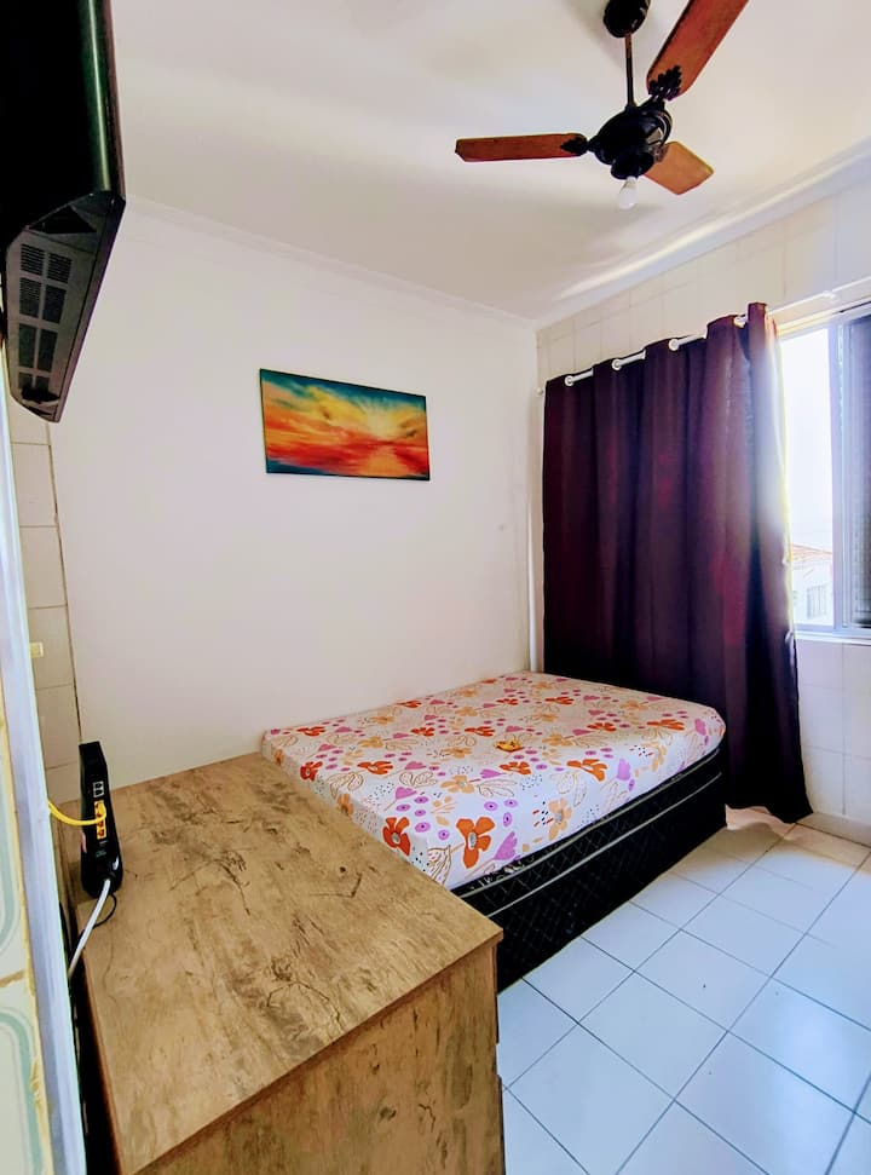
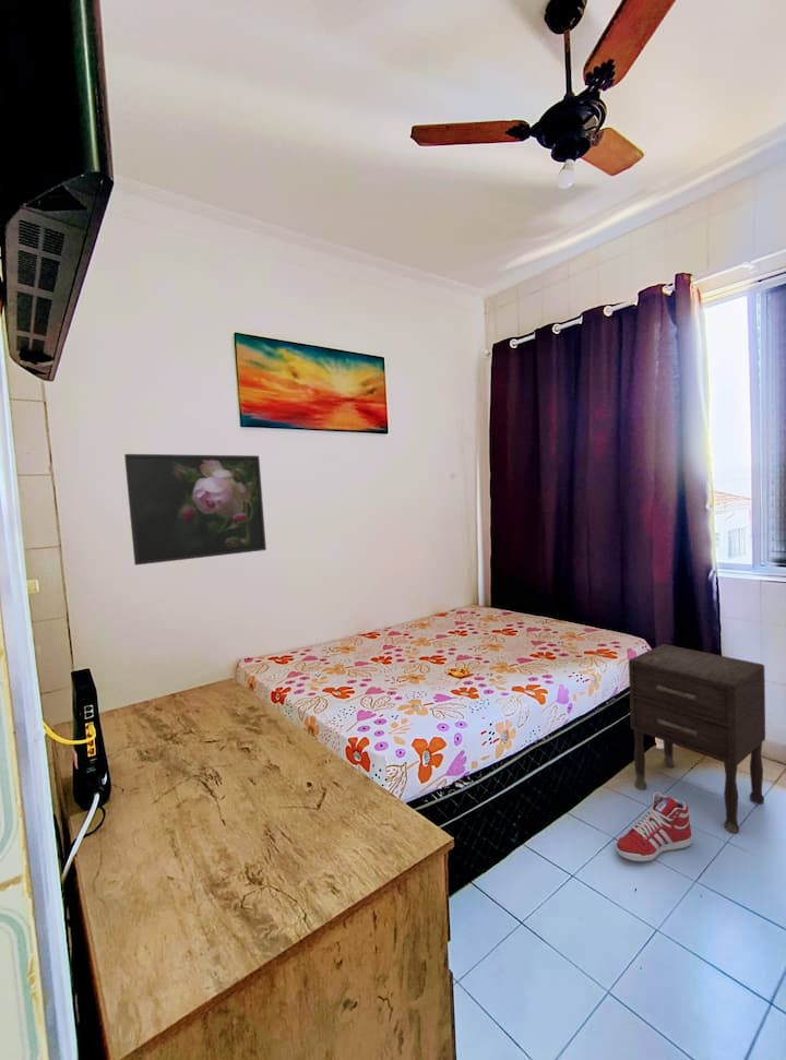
+ sneaker (652, 824)
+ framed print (201, 505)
+ nightstand (694, 728)
